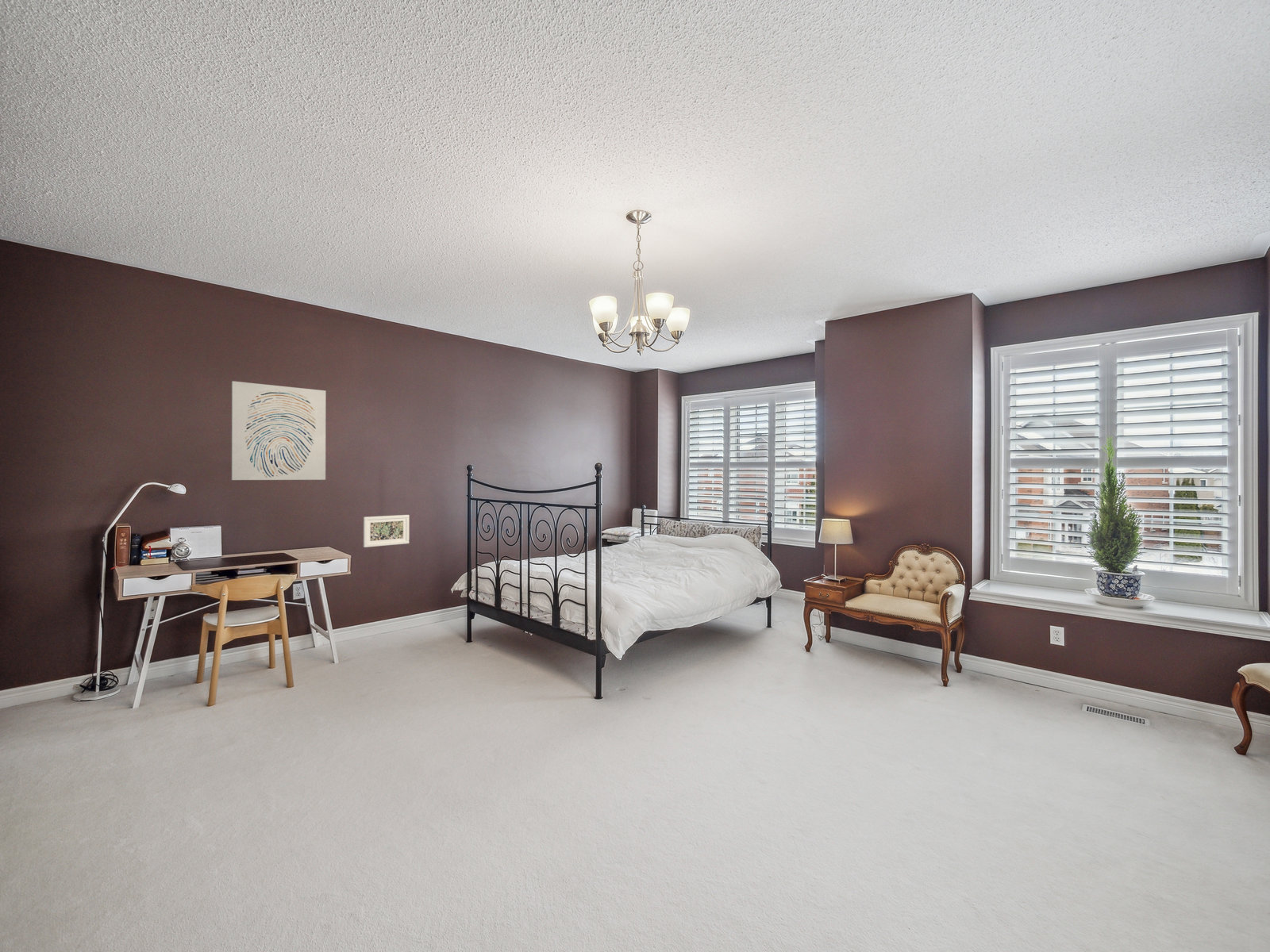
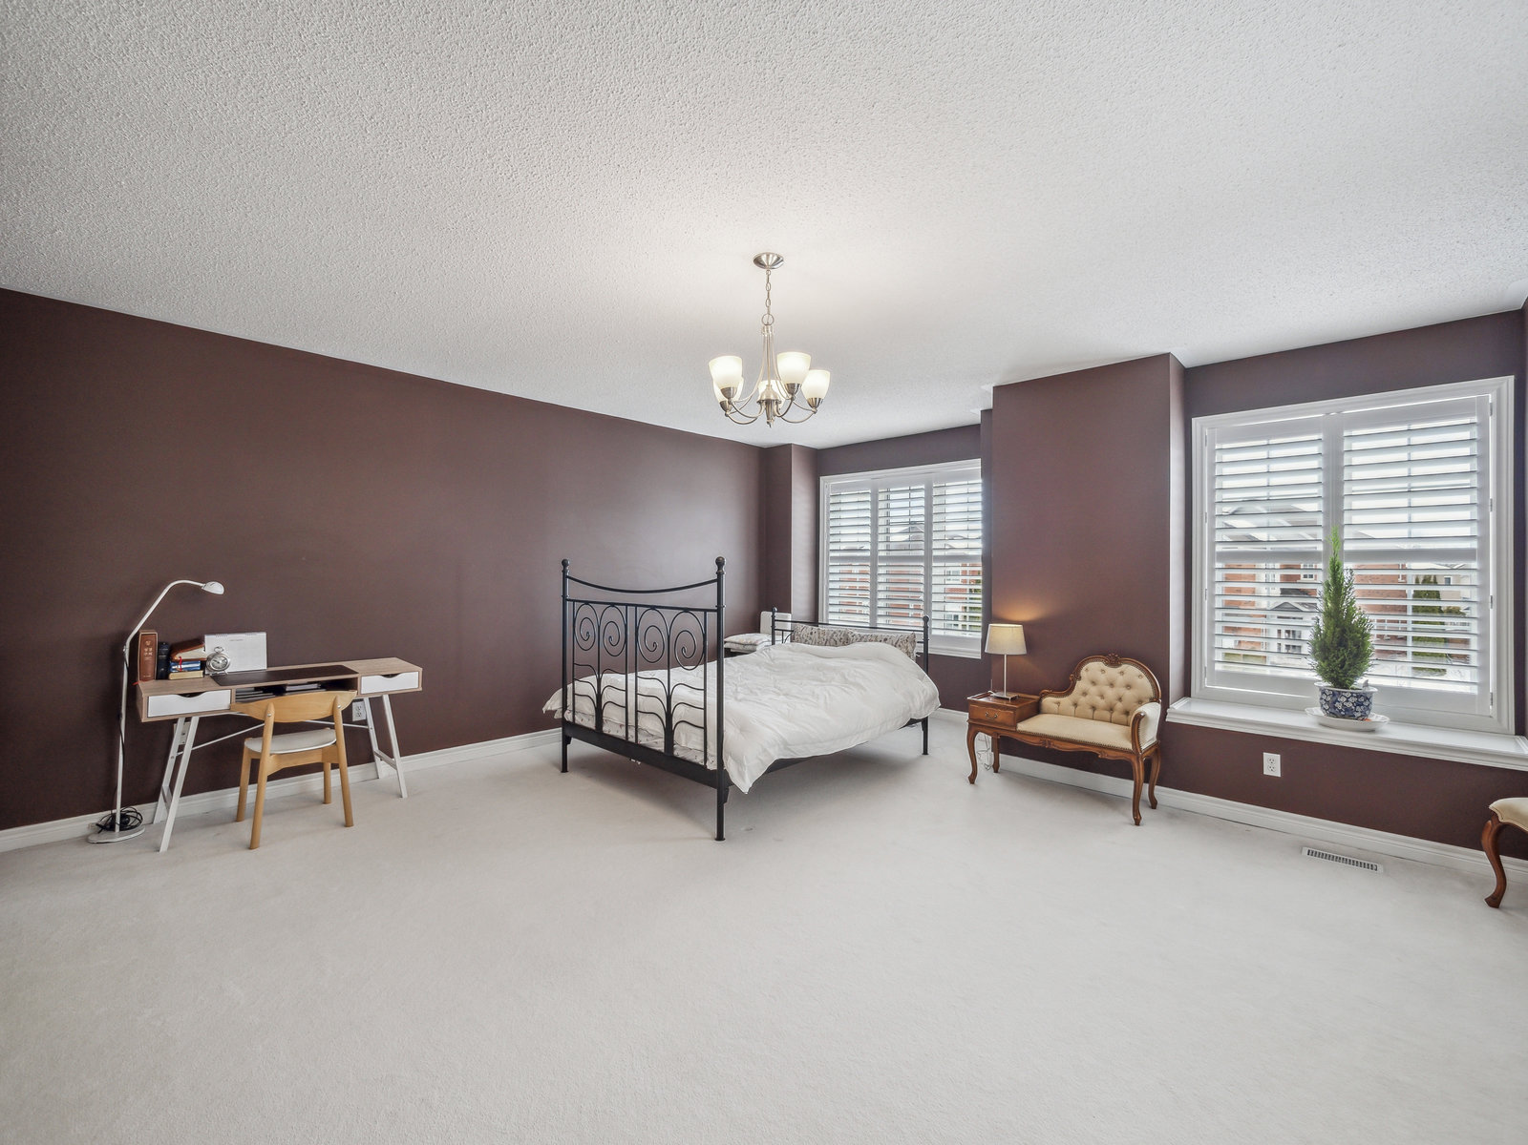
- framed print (387, 530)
- wall art (281, 432)
